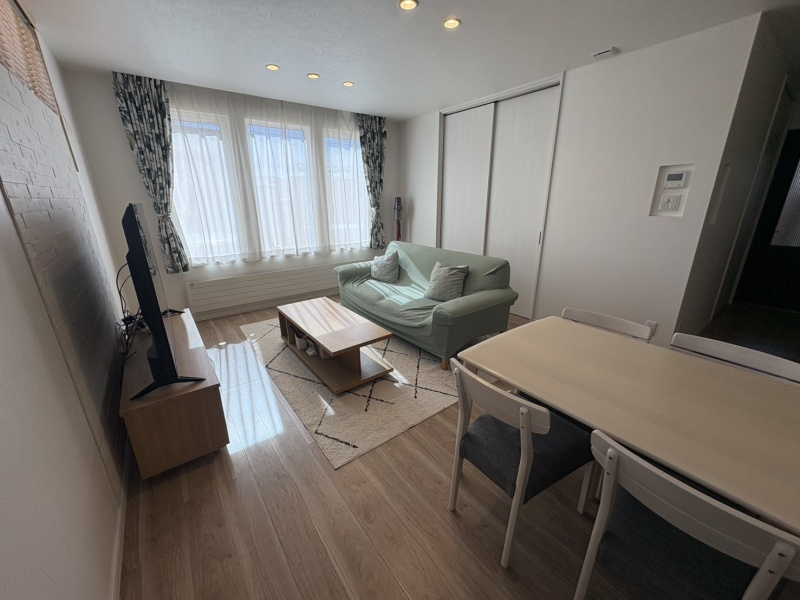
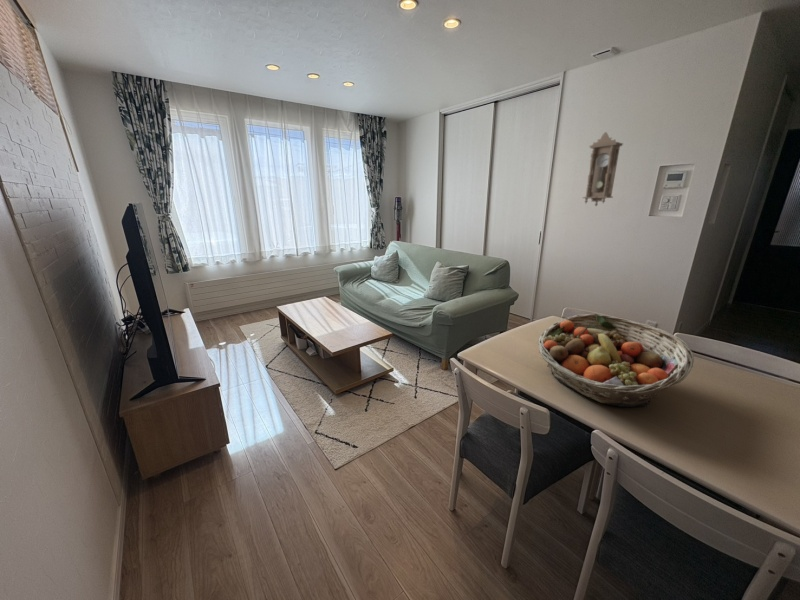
+ pendulum clock (601, 170)
+ fruit basket (604, 355)
